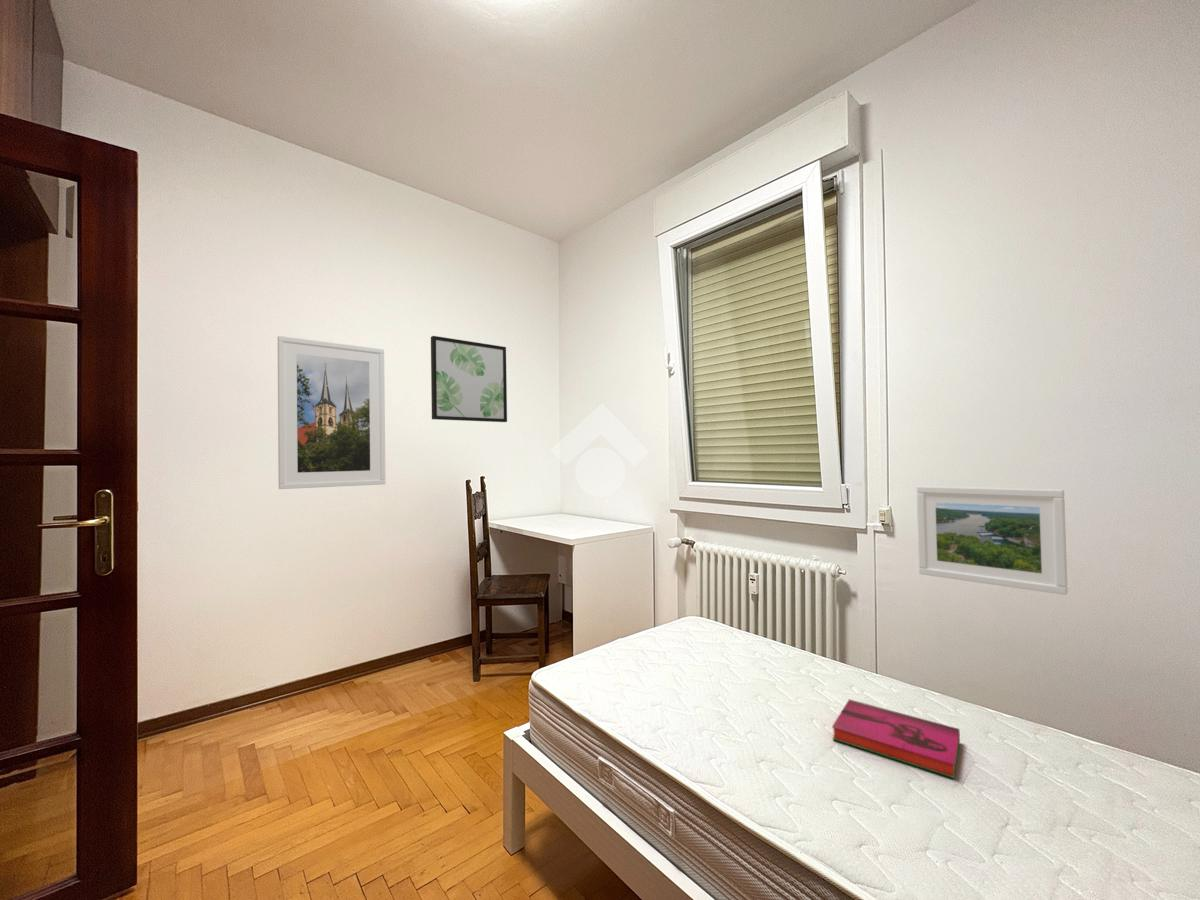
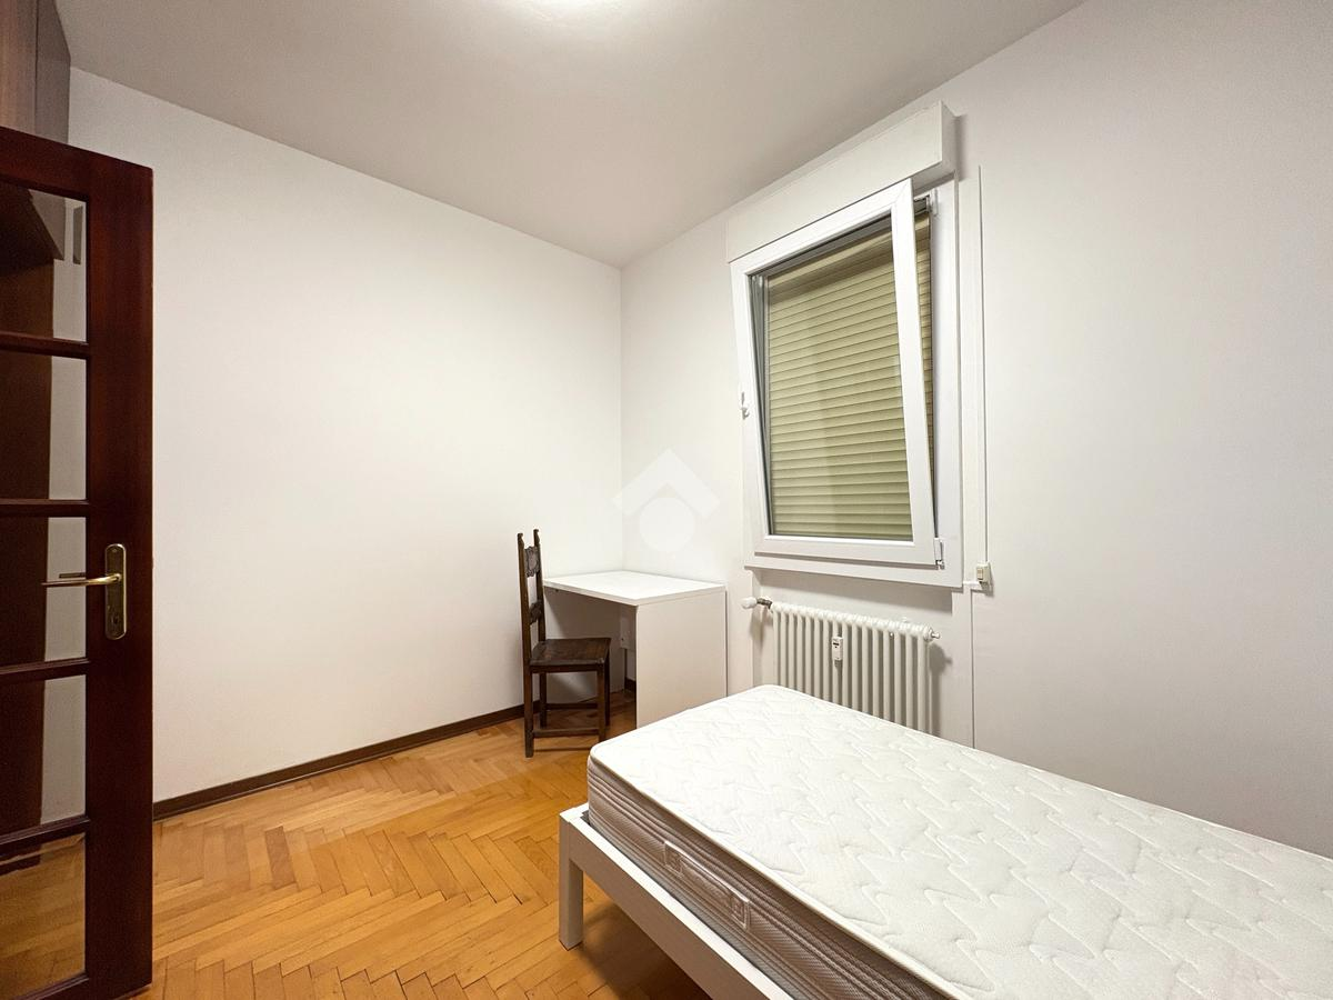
- hardback book (895, 733)
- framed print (985, 535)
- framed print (334, 414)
- wall art (470, 381)
